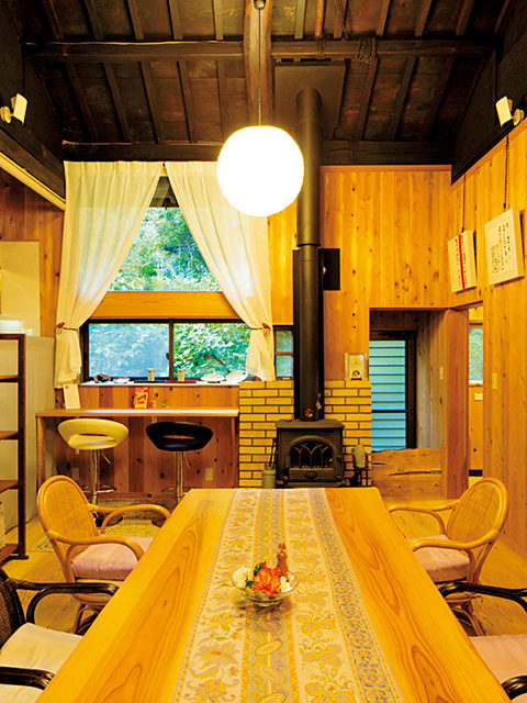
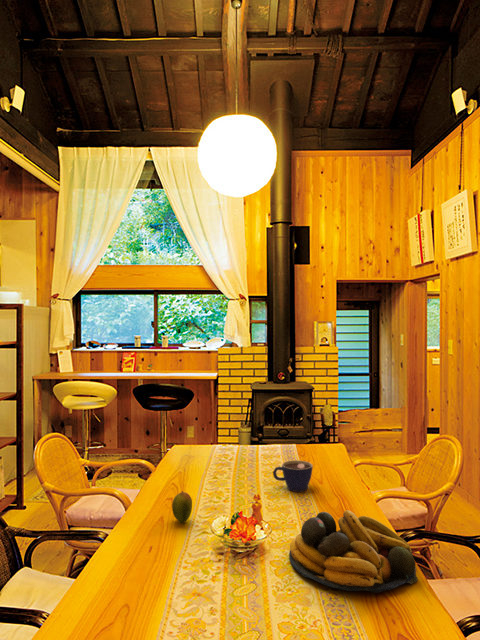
+ cup (292, 475)
+ fruit (182, 506)
+ fruit bowl (350, 538)
